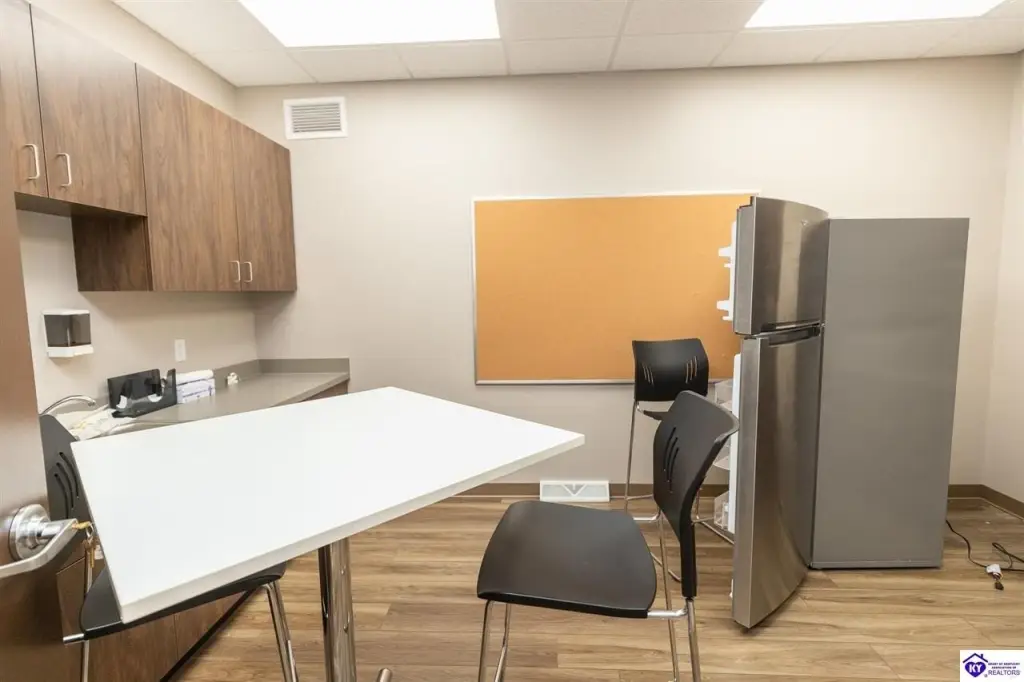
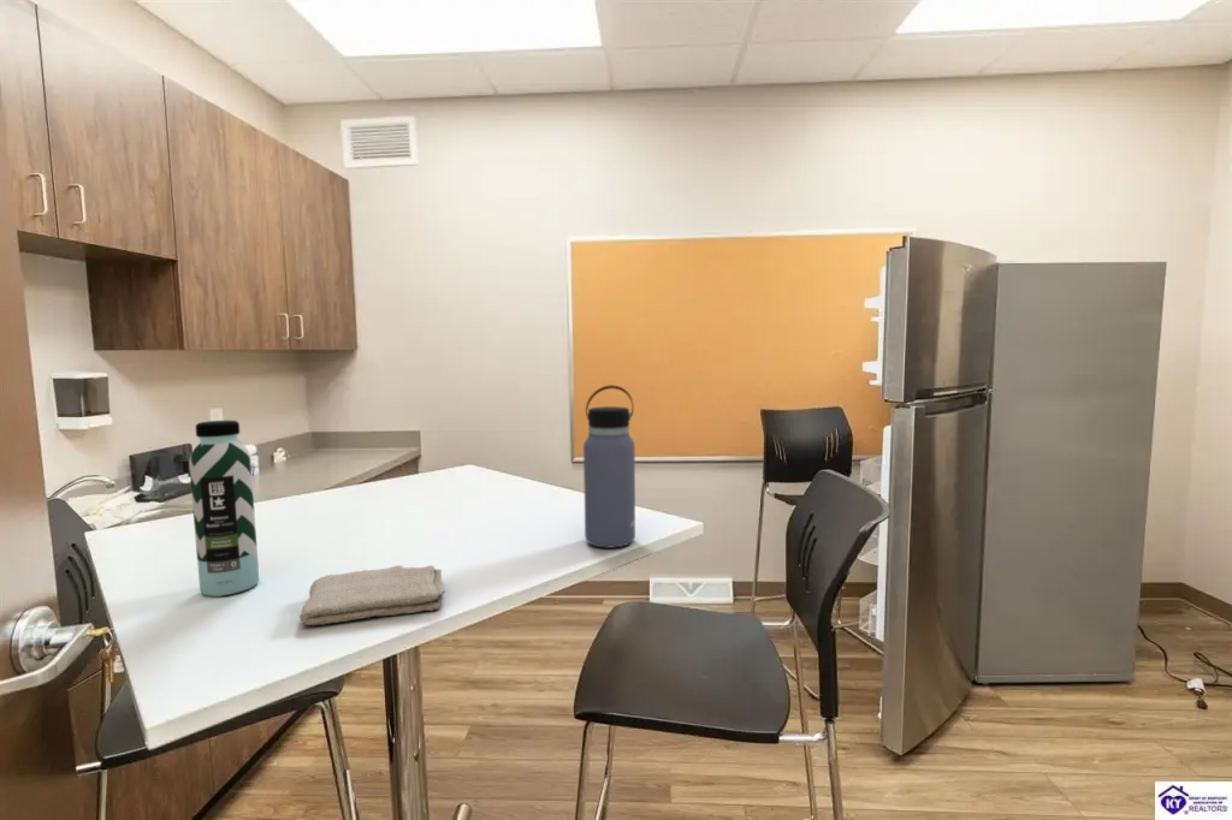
+ water bottle (609, 464)
+ water bottle (224, 505)
+ washcloth (375, 592)
